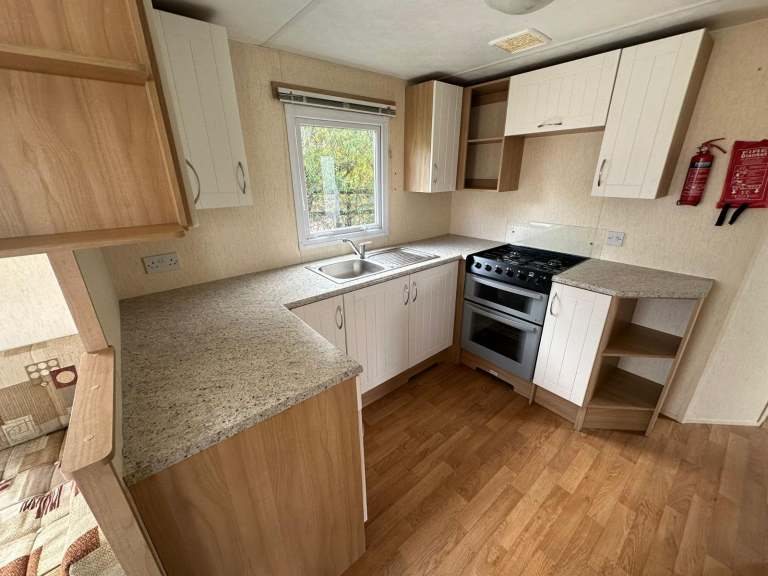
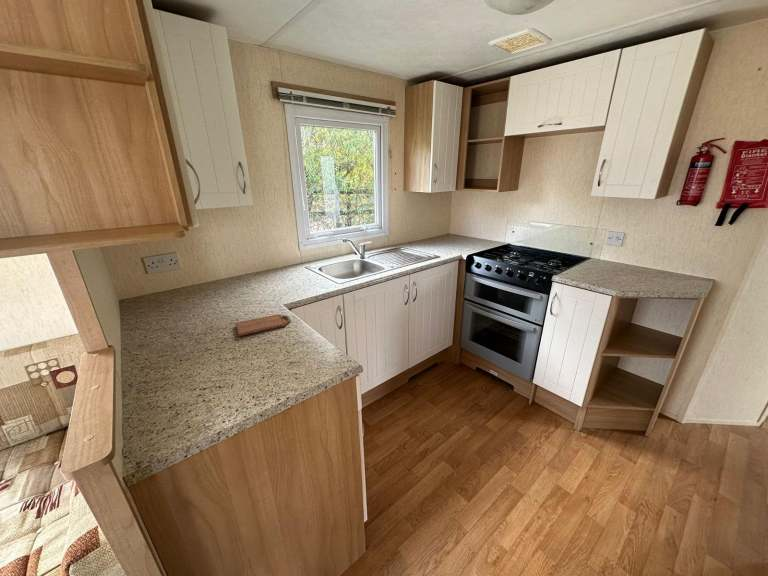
+ cutting board (264, 323)
